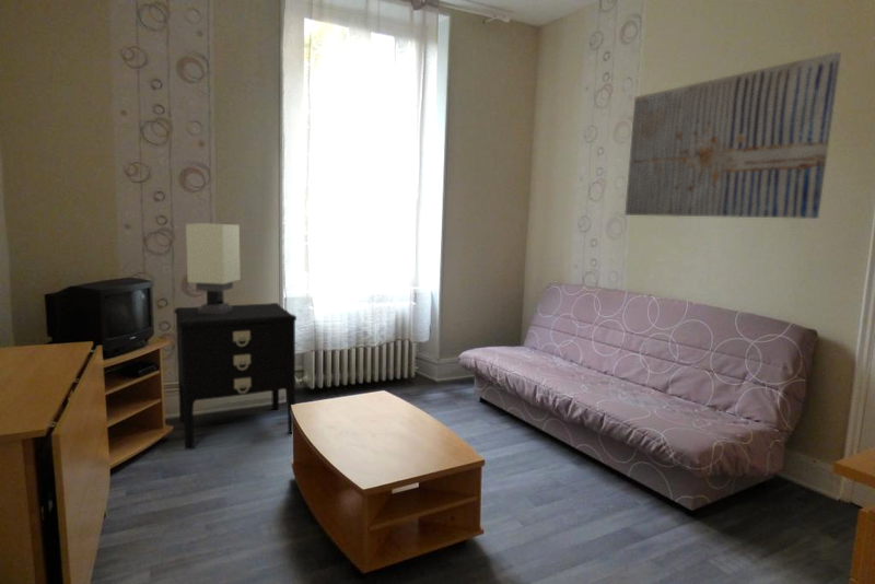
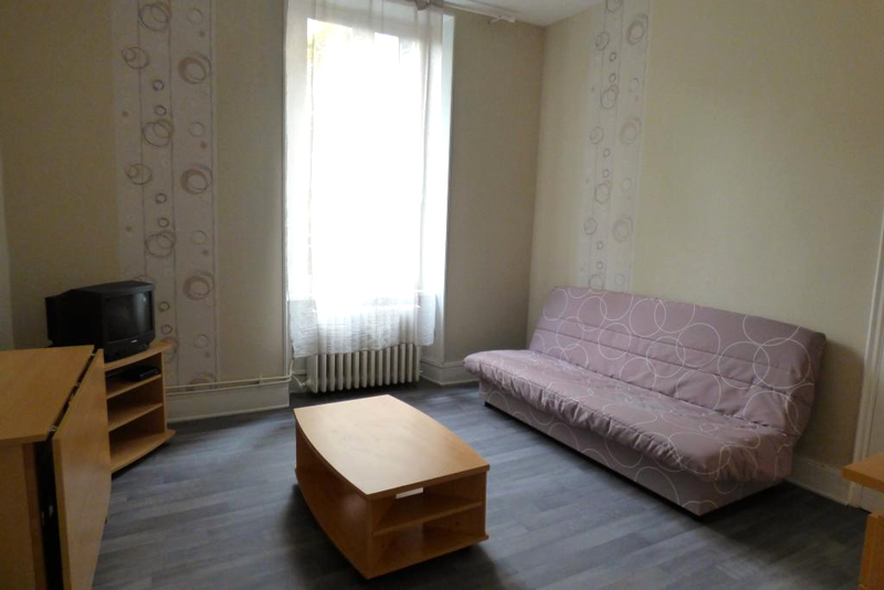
- nightstand (235, 370)
- wall art (713, 149)
- table lamp (214, 268)
